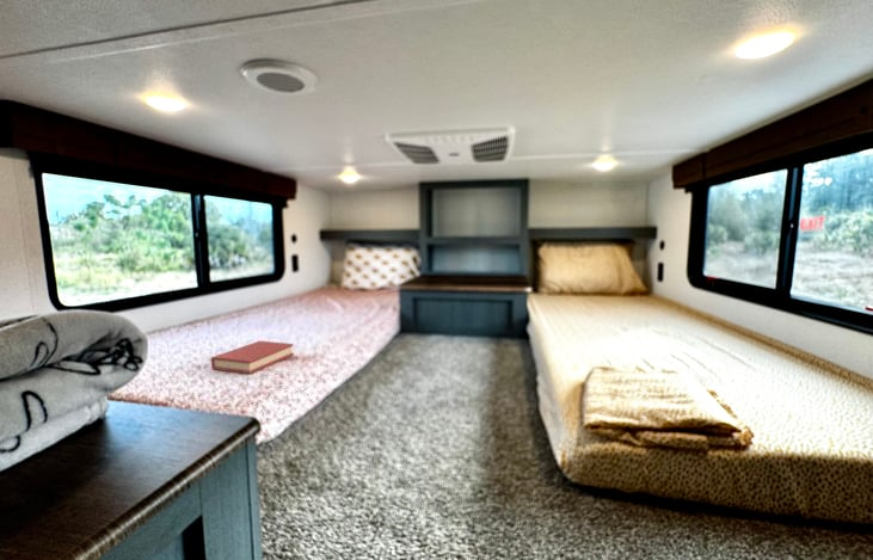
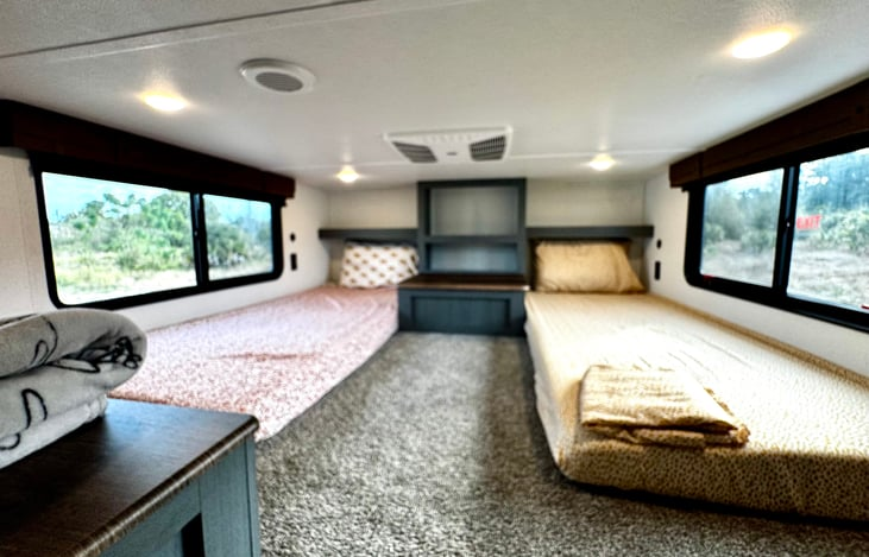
- hardback book (254, 355)
